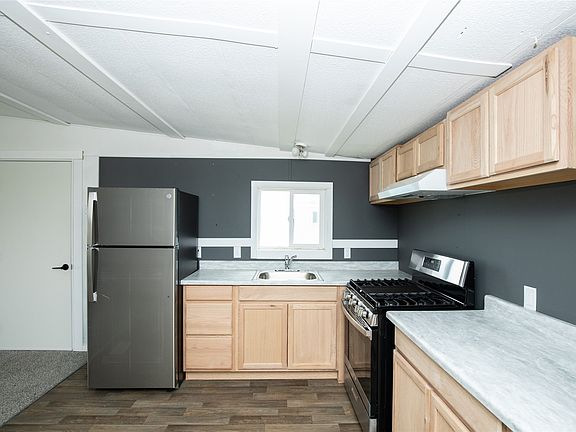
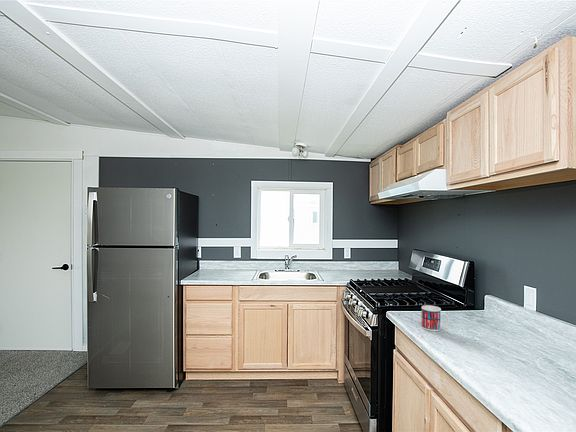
+ mug (434, 318)
